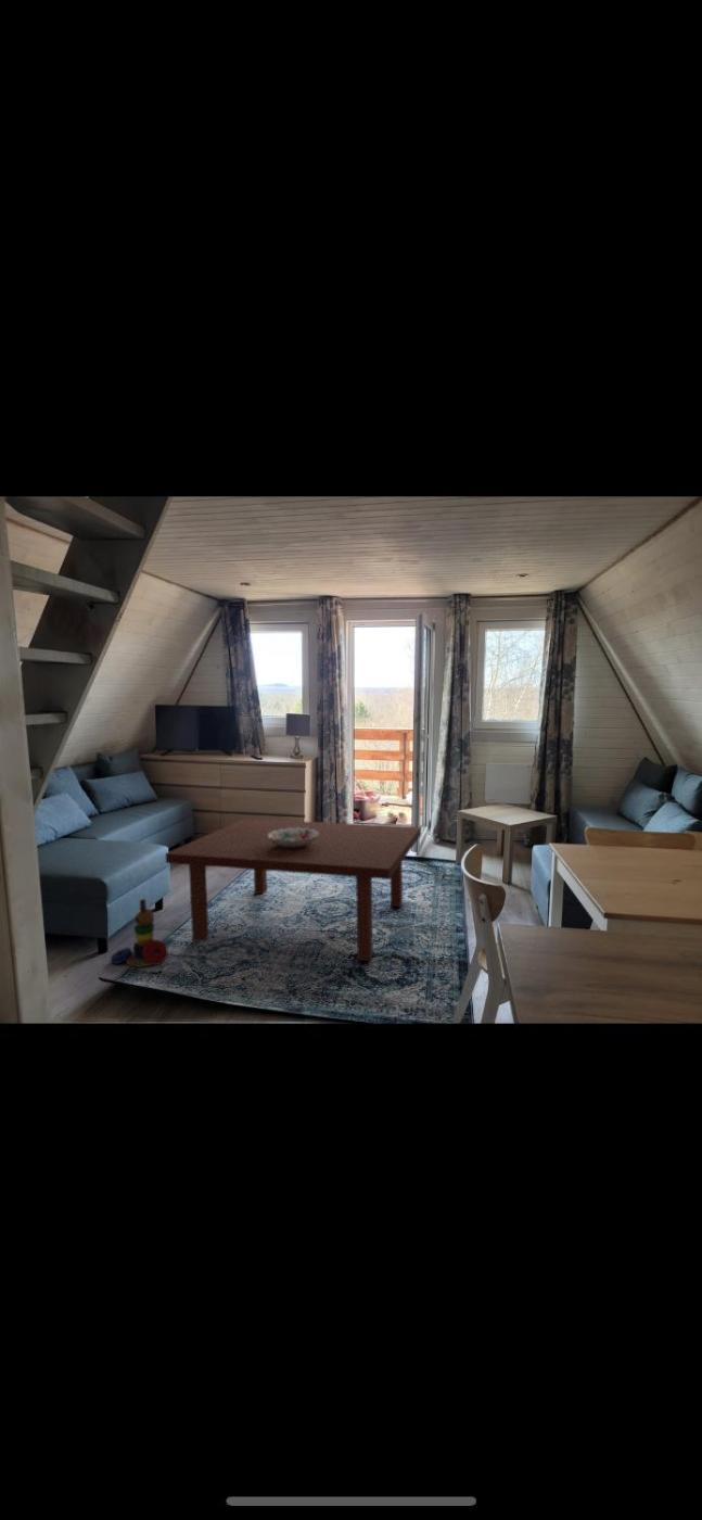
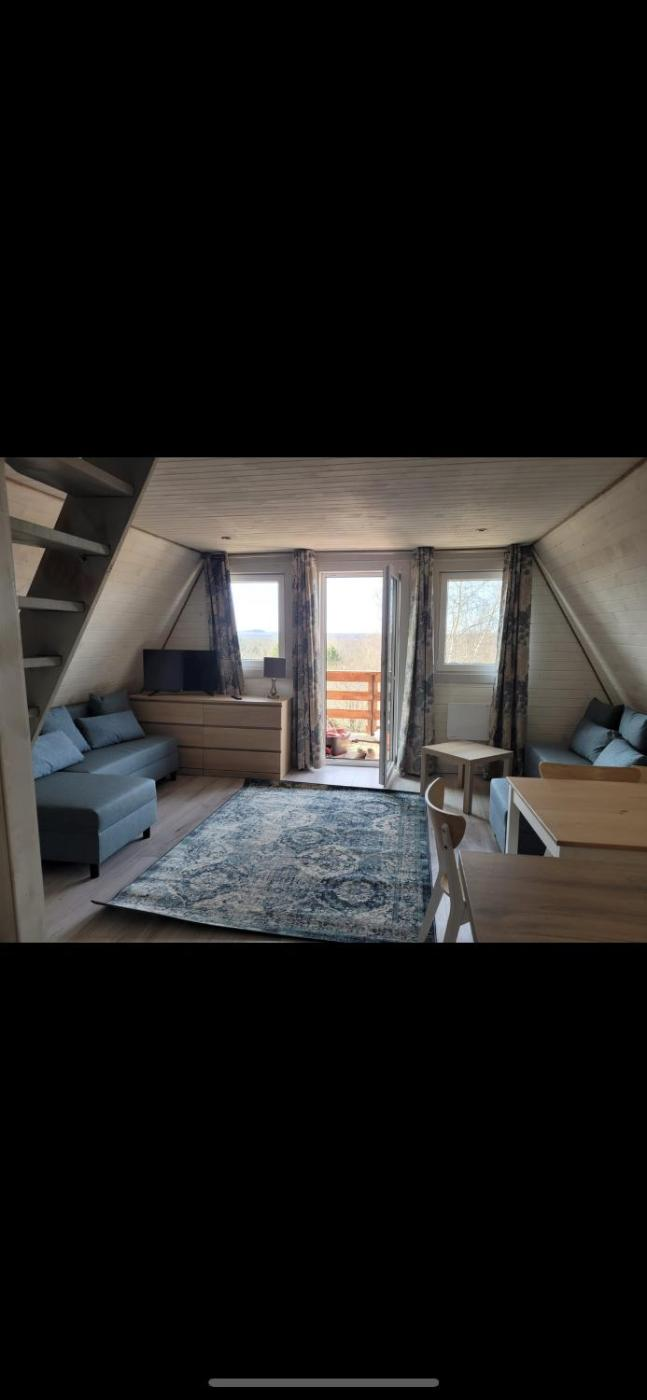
- coffee table (304, 872)
- decorative bowl (293, 838)
- stacking toy (140, 930)
